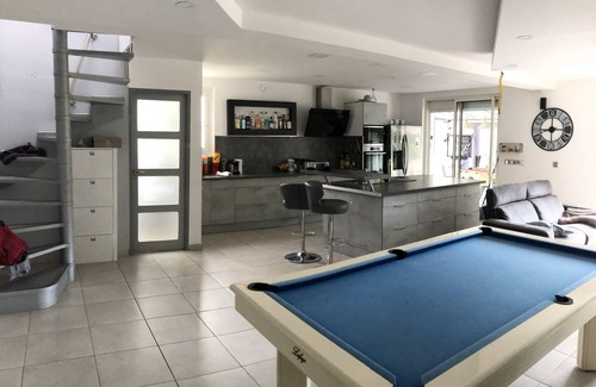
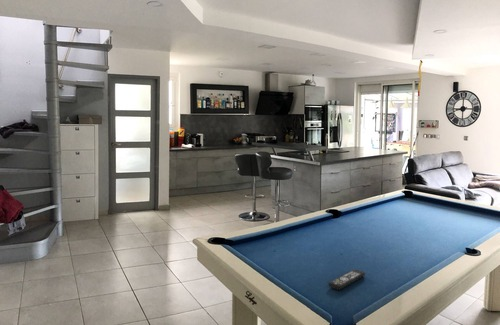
+ remote control (347, 279)
